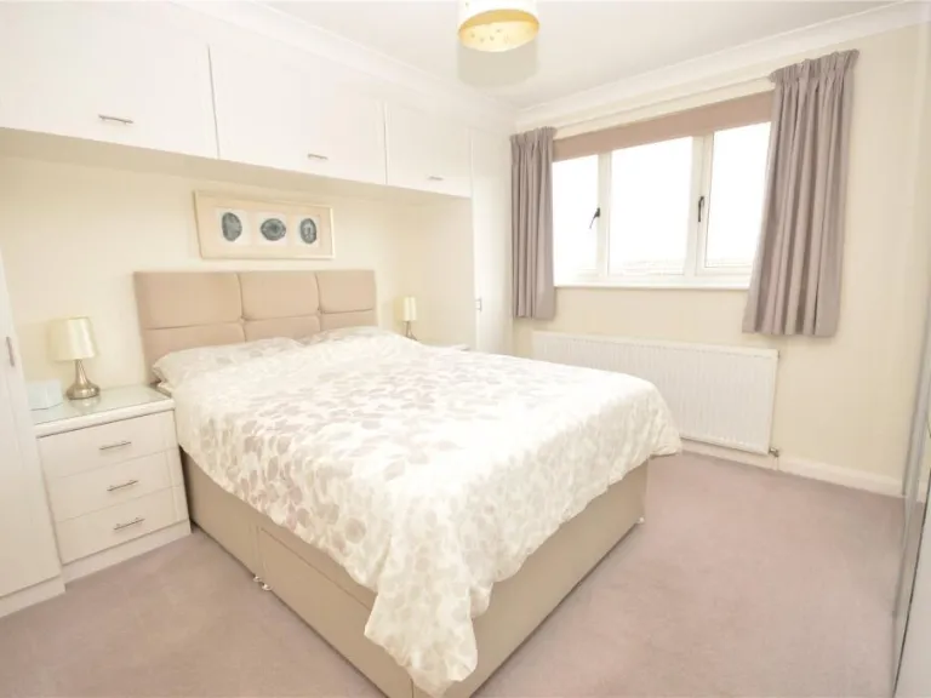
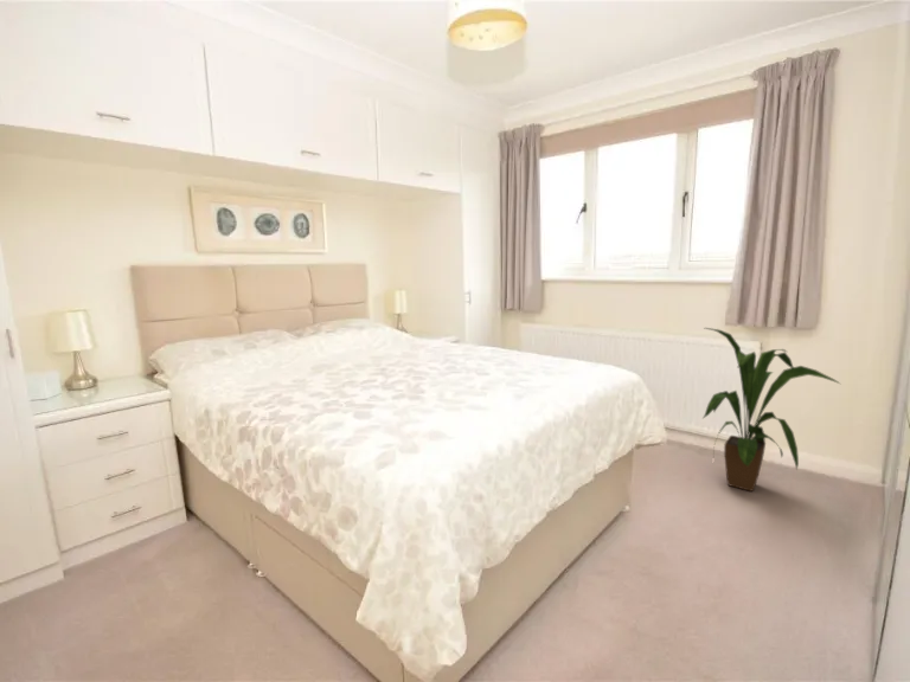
+ house plant (764, 412)
